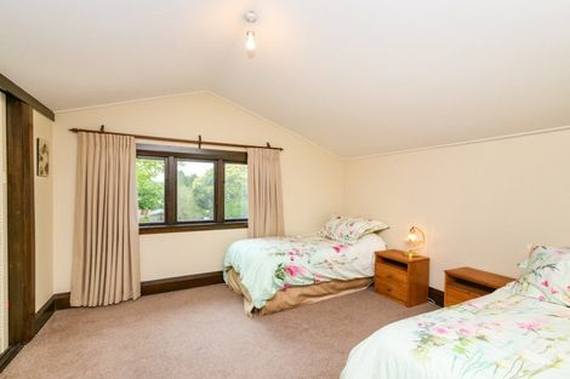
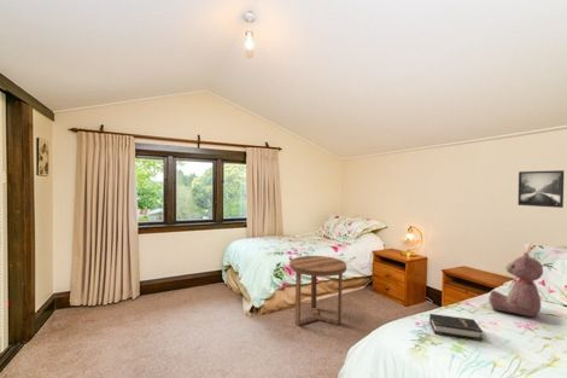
+ side table (315, 290)
+ teddy bear (515, 281)
+ hardback book (454, 325)
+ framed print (539, 188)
